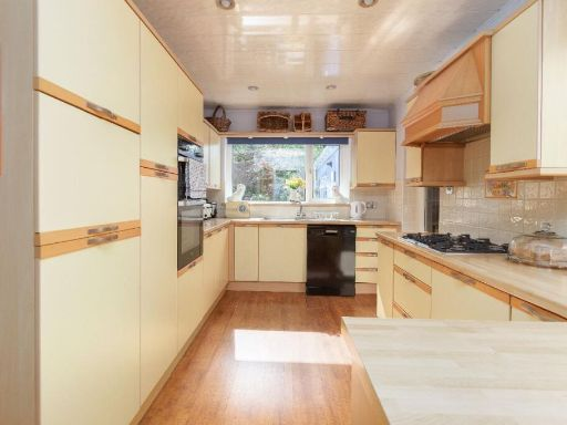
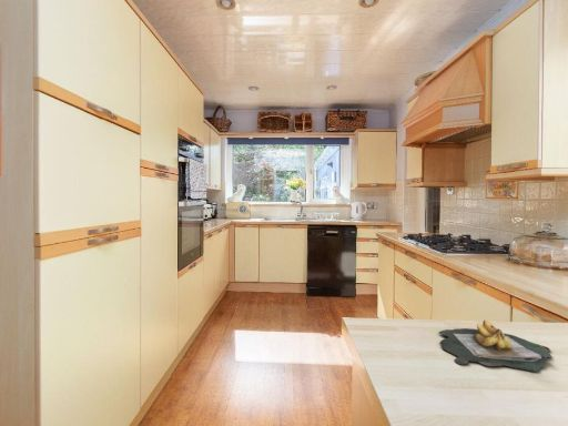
+ banana bunch (491, 335)
